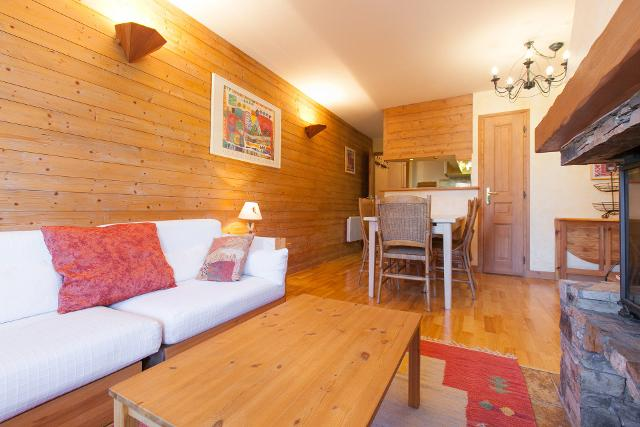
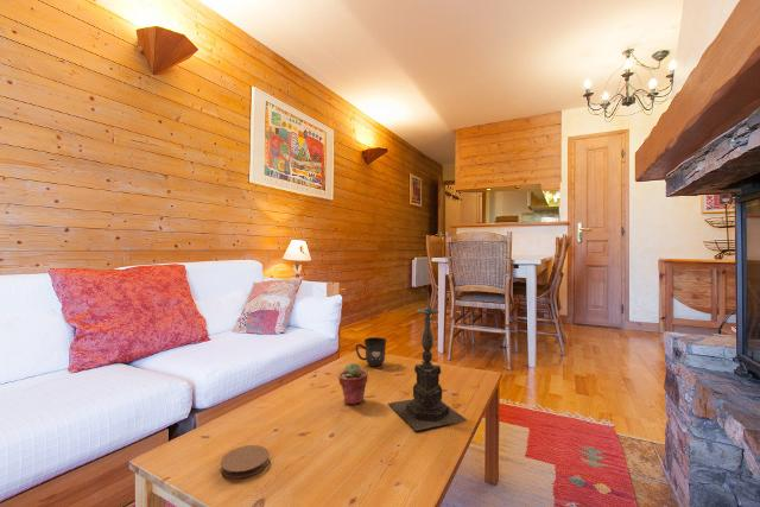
+ mug (370, 351)
+ potted succulent (353, 381)
+ candle holder (425, 351)
+ coaster (245, 460)
